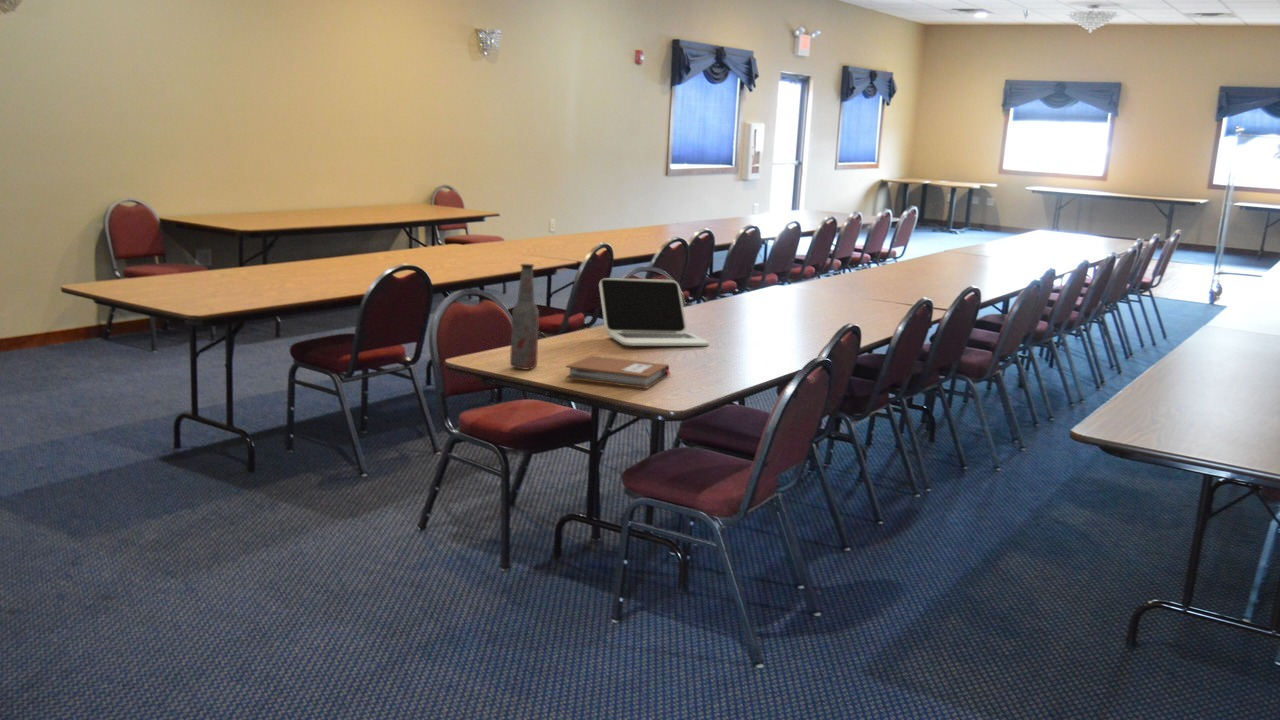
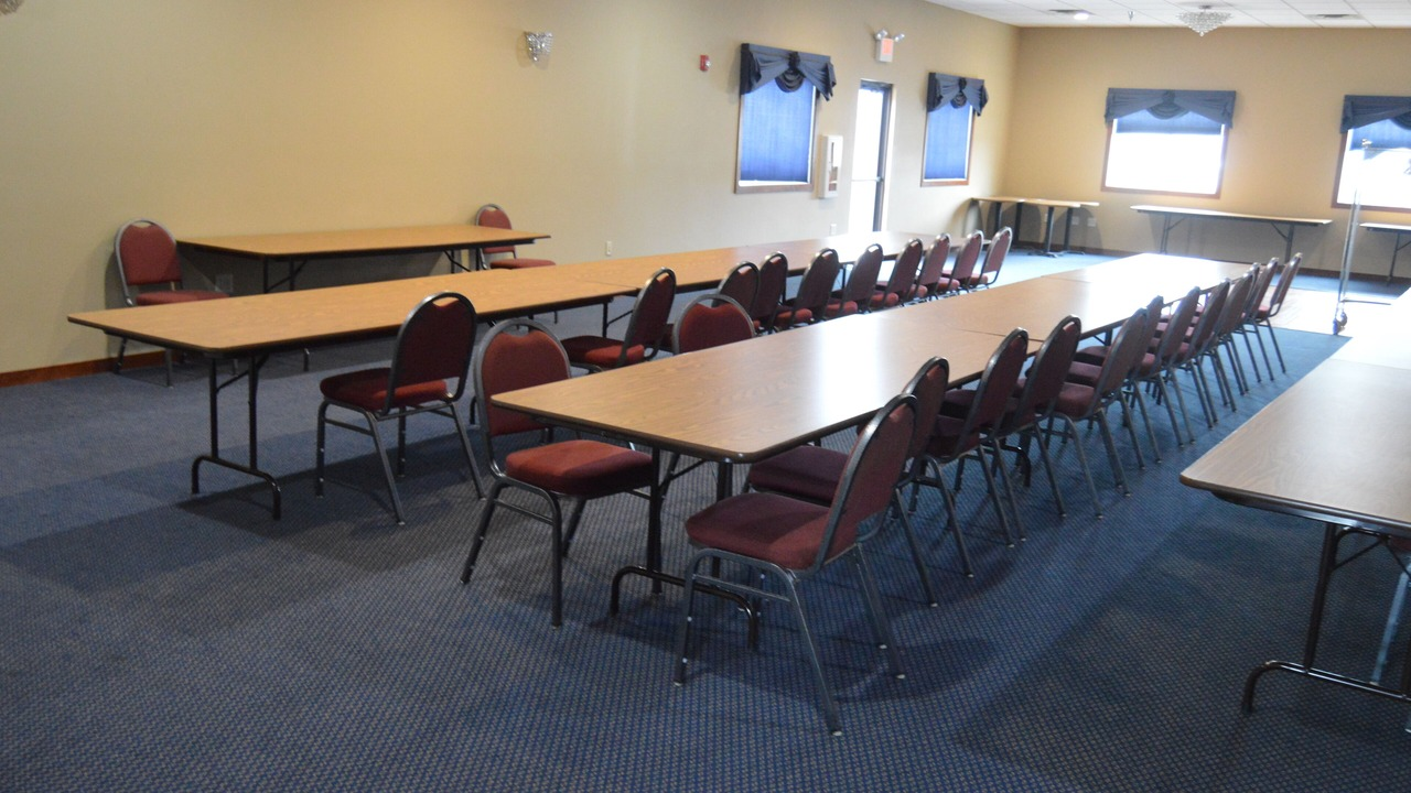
- notebook (620, 371)
- bottle (525, 316)
- laptop (653, 310)
